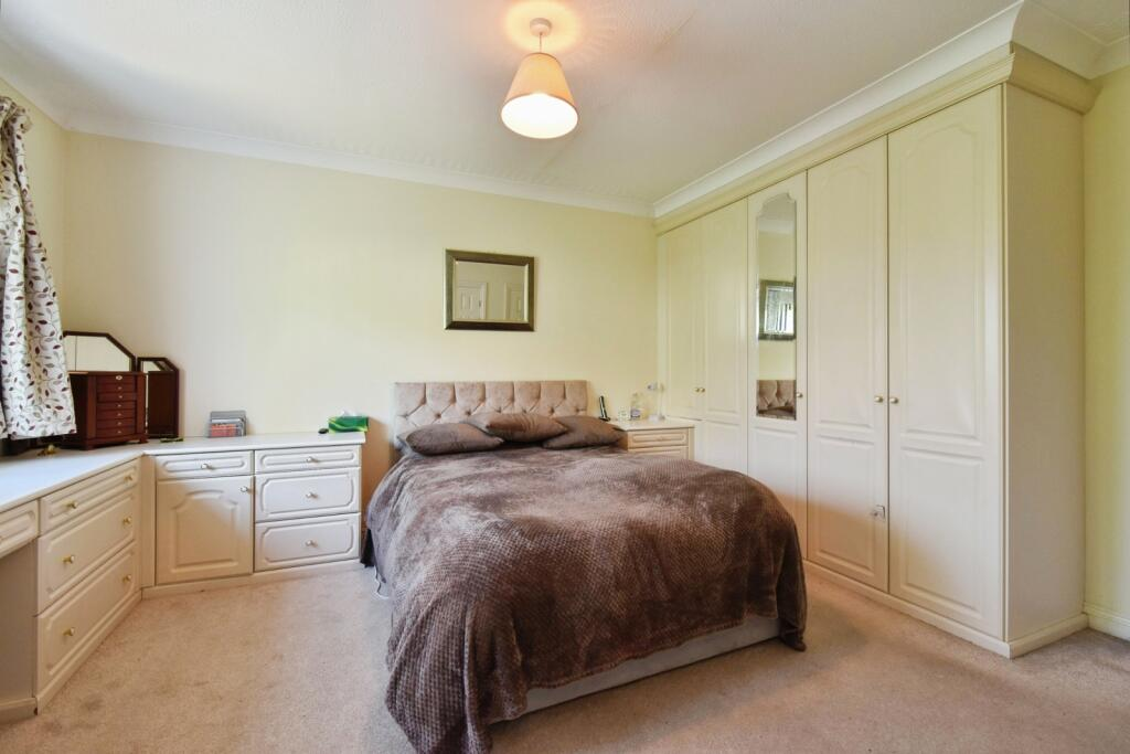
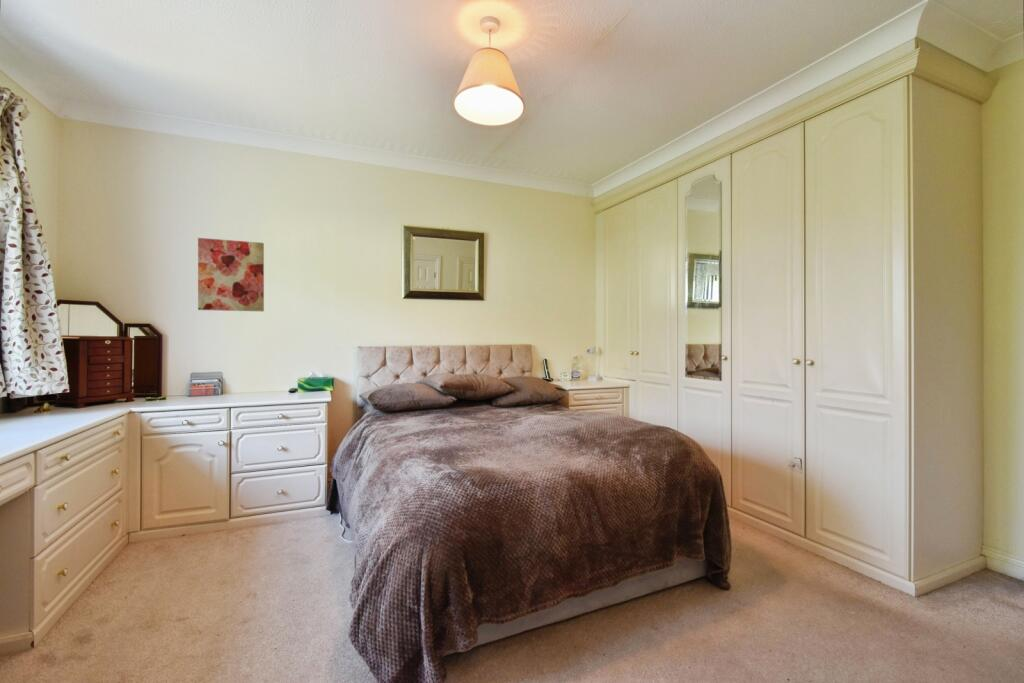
+ wall art (231, 275)
